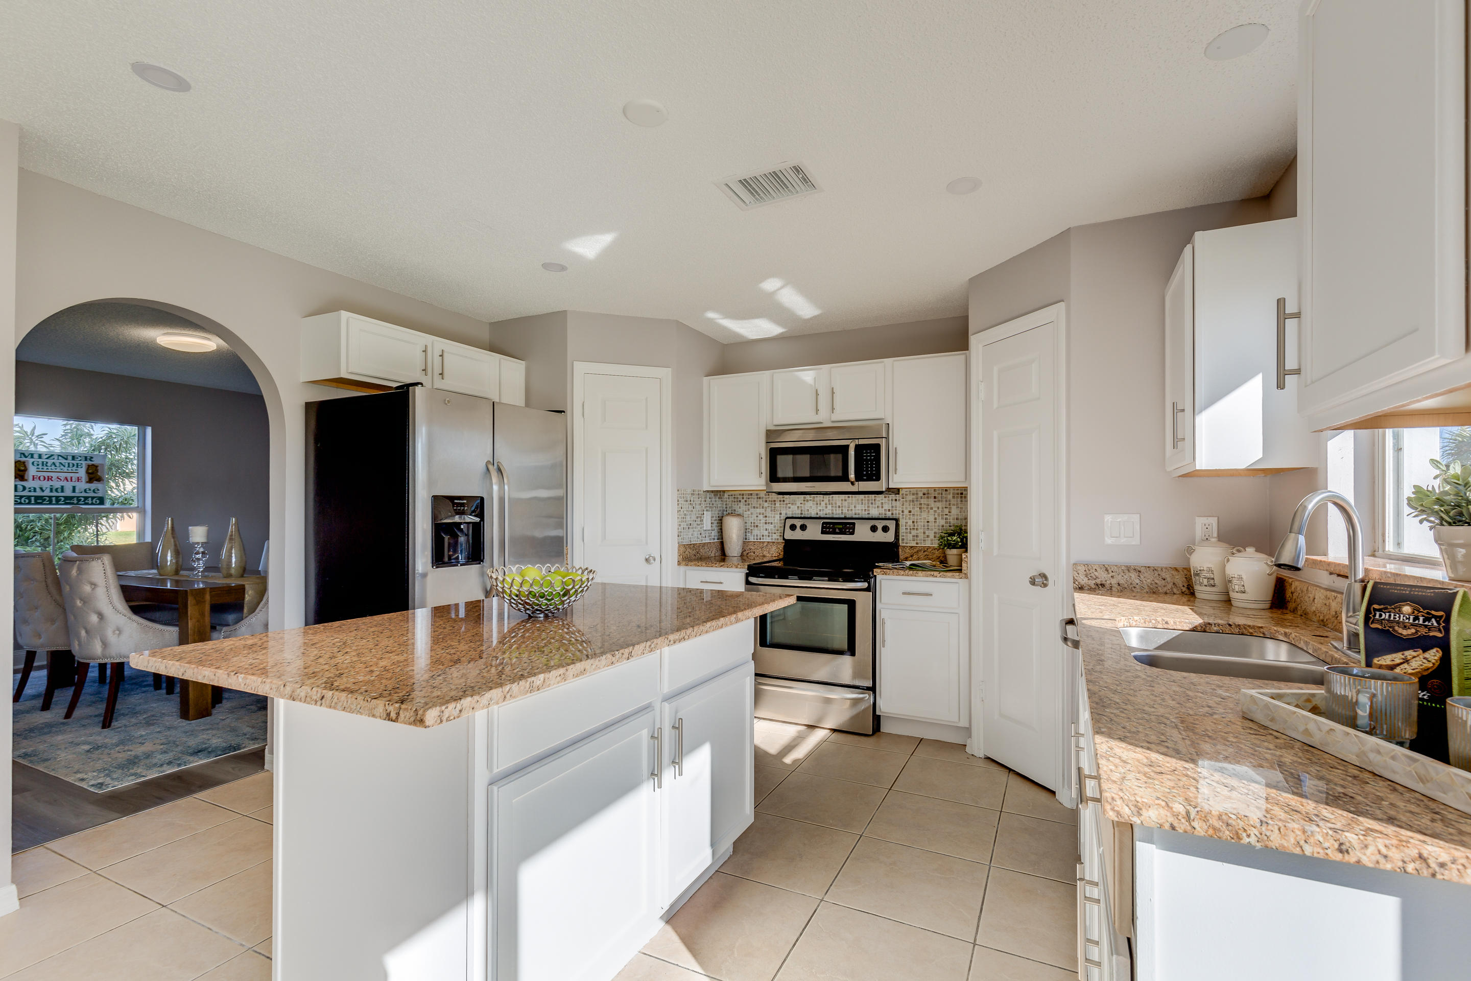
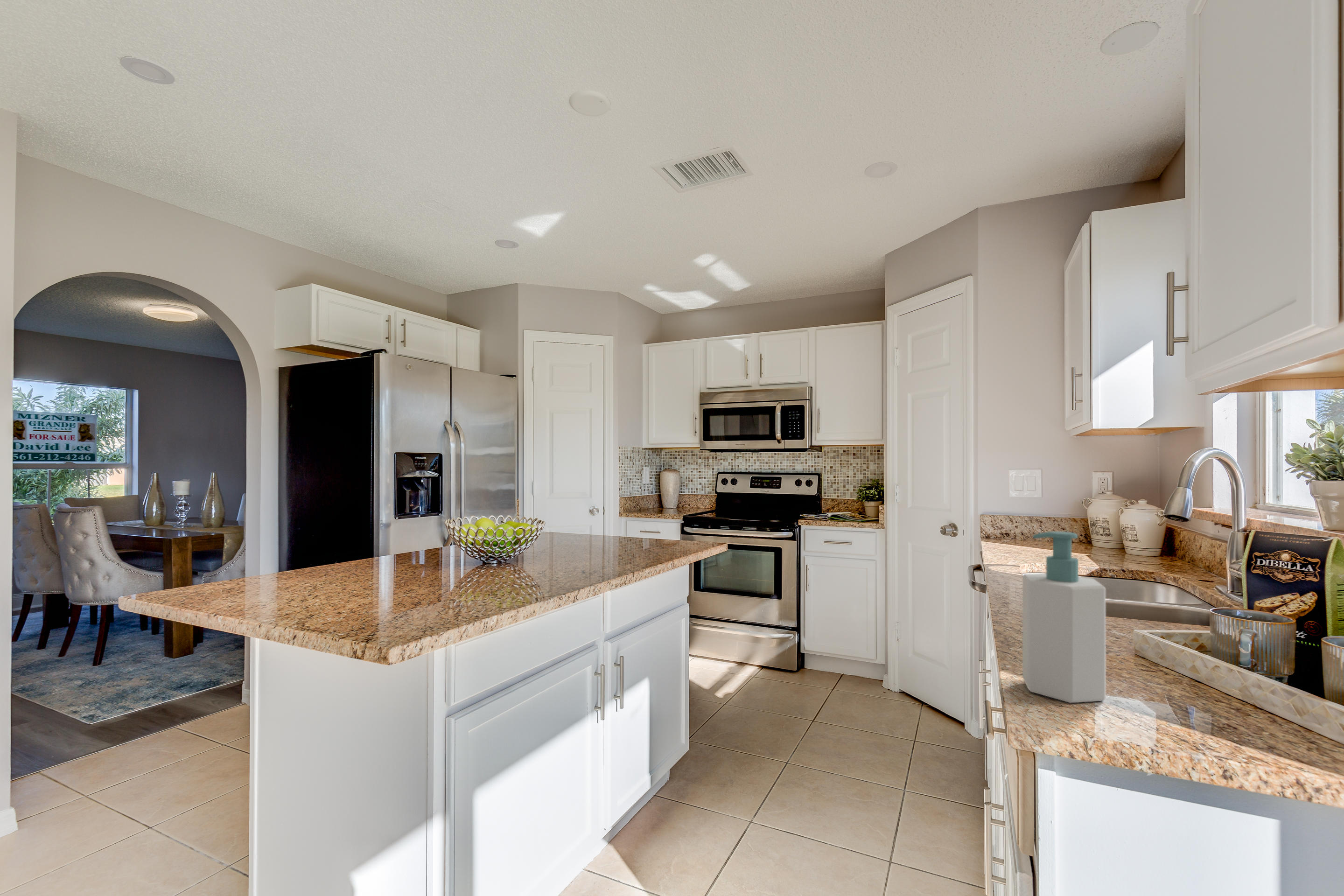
+ soap bottle (1062, 611)
